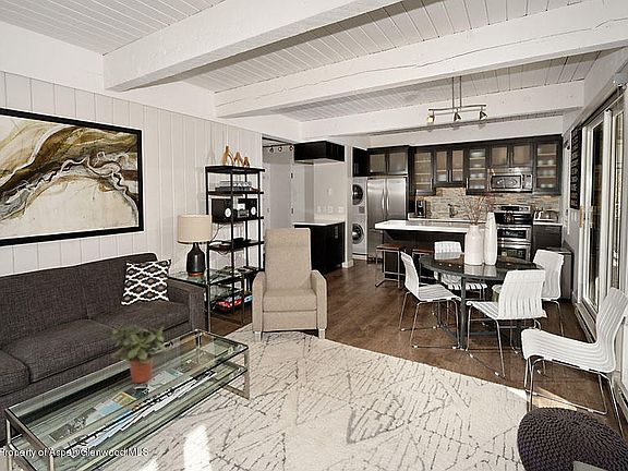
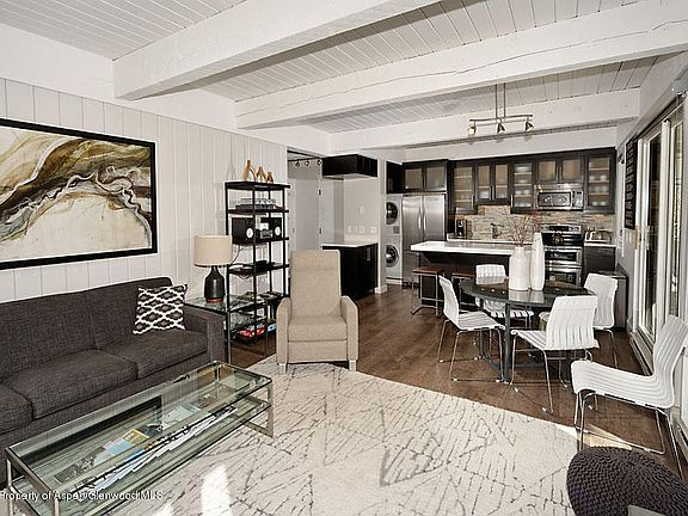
- potted plant (141, 351)
